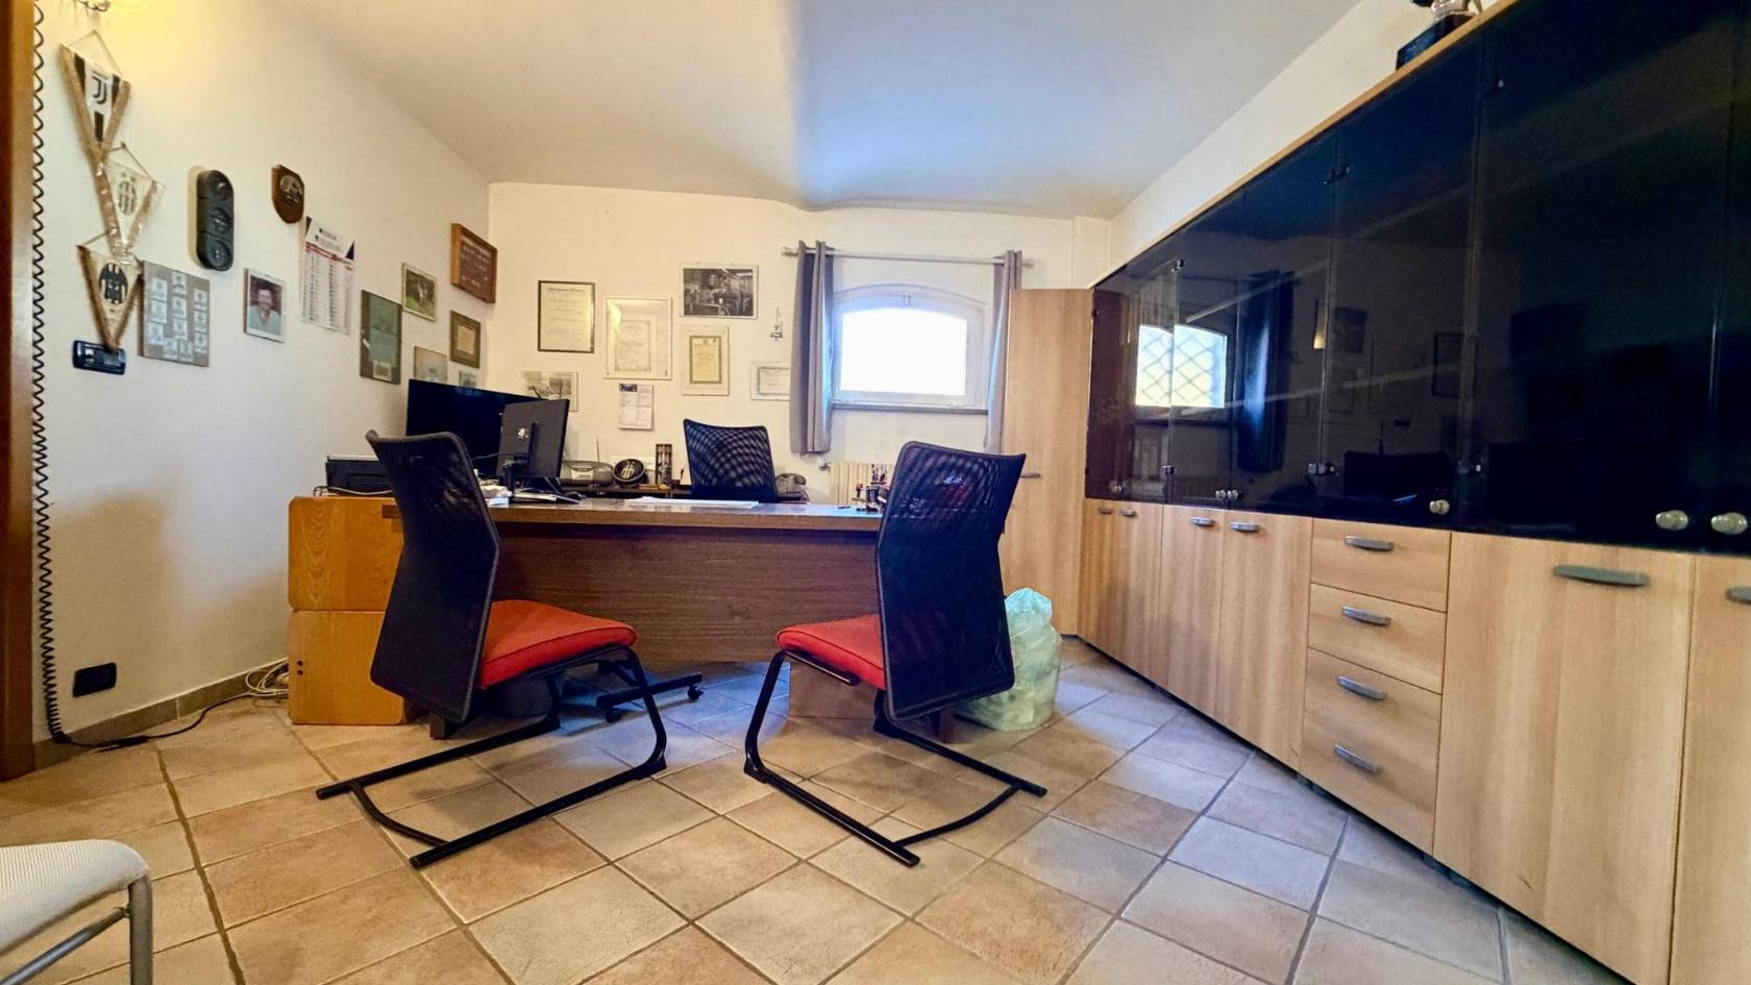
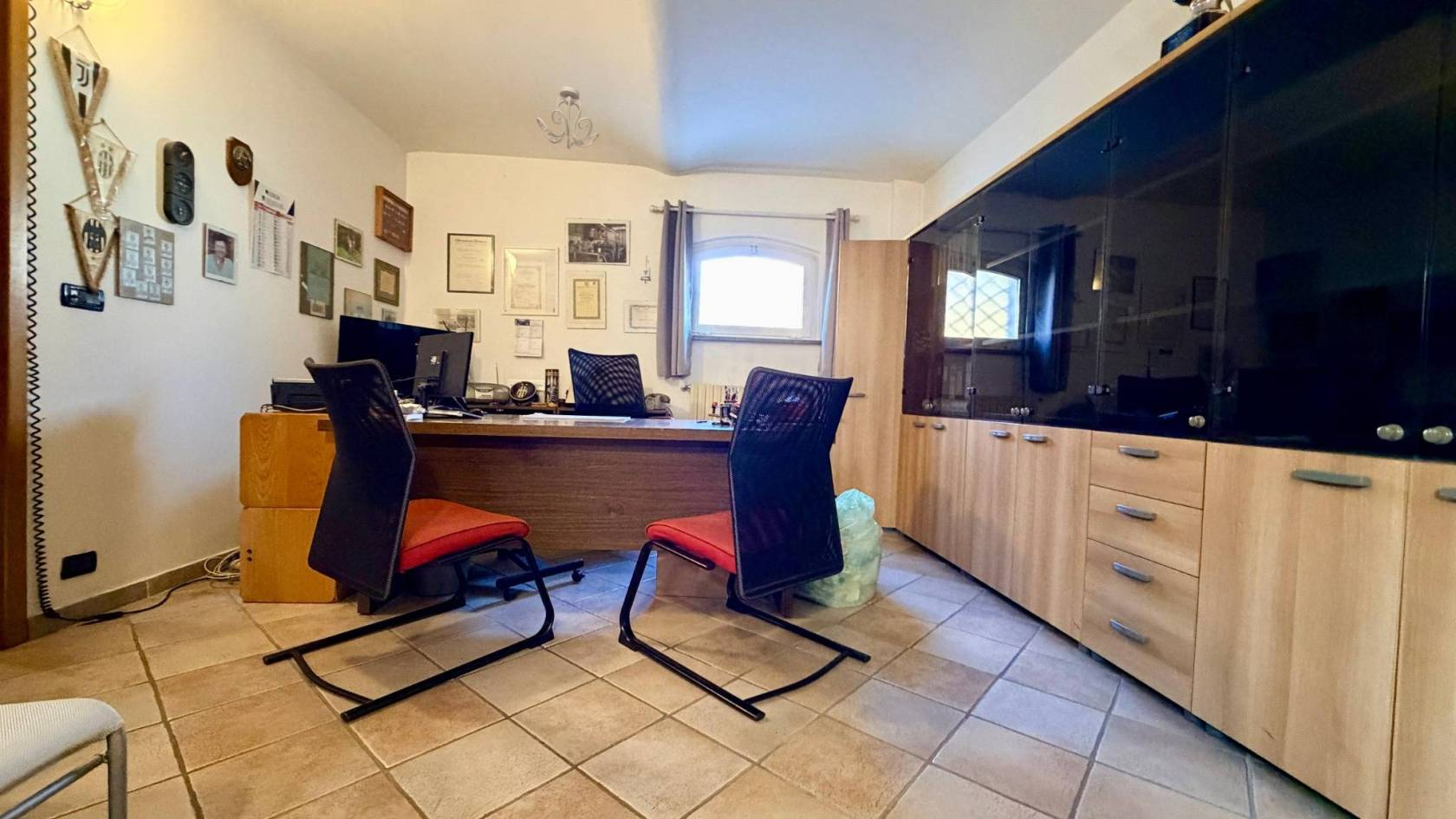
+ ceiling light fixture (569, 117)
